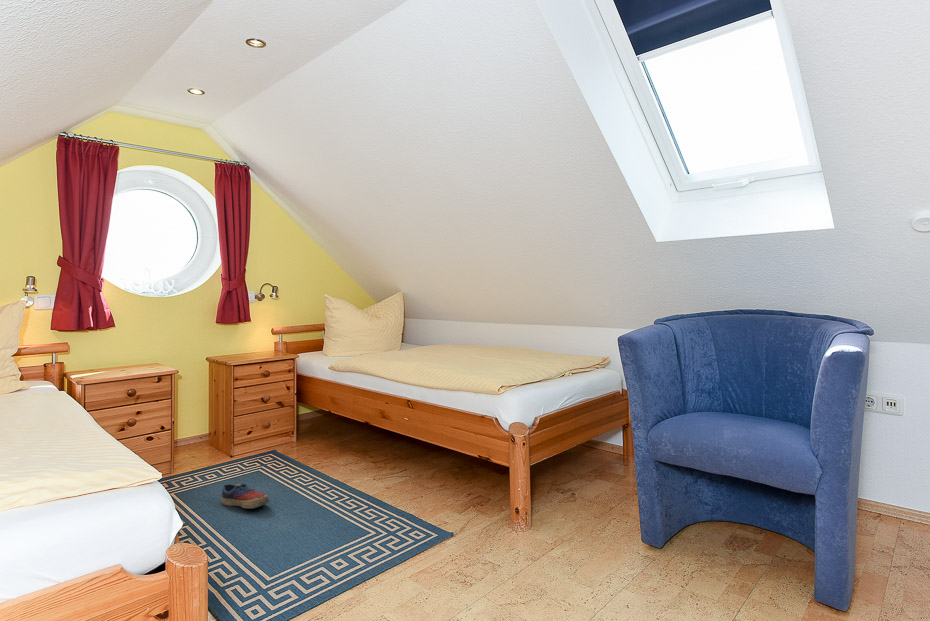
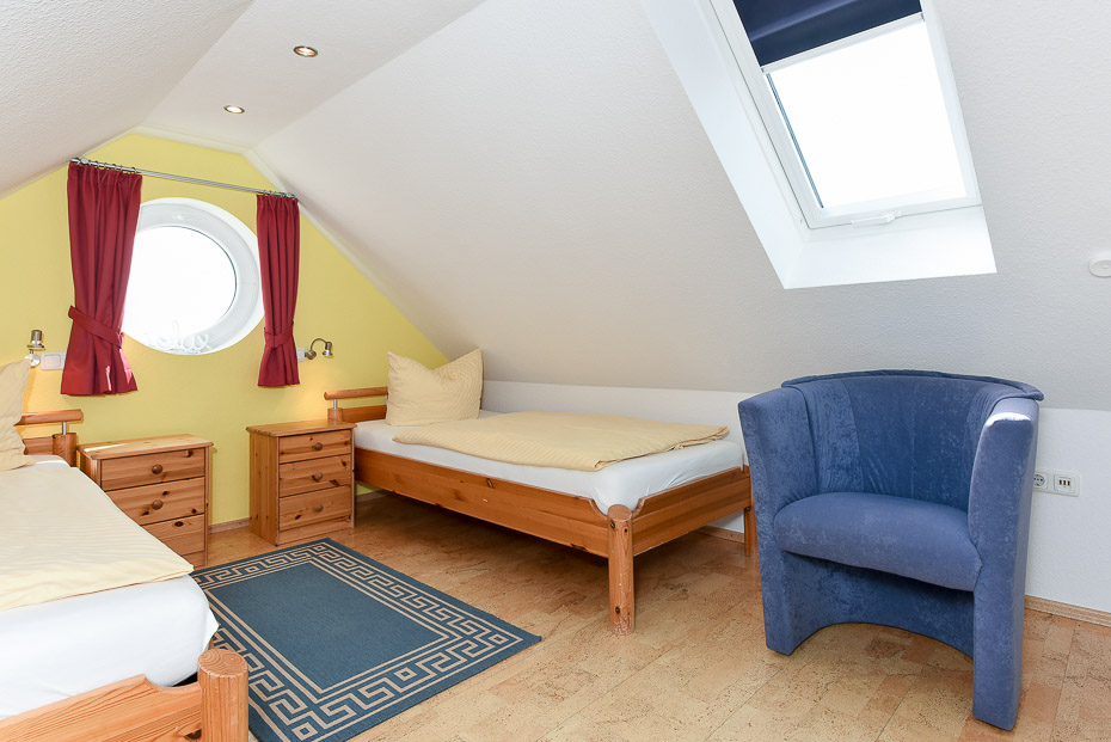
- shoe (246, 494)
